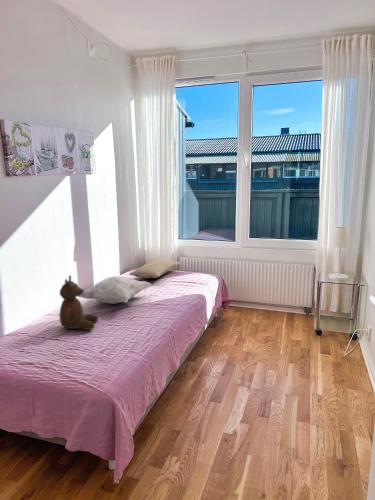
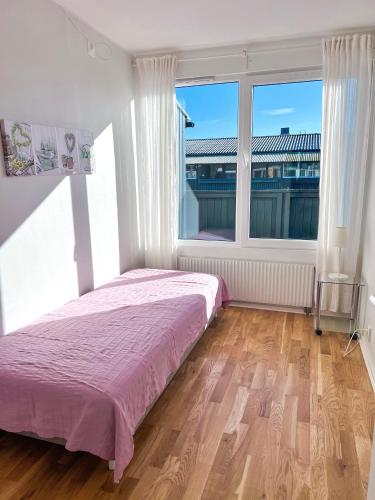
- decorative pillow (115, 289)
- teddy bear (77, 302)
- pillow (156, 268)
